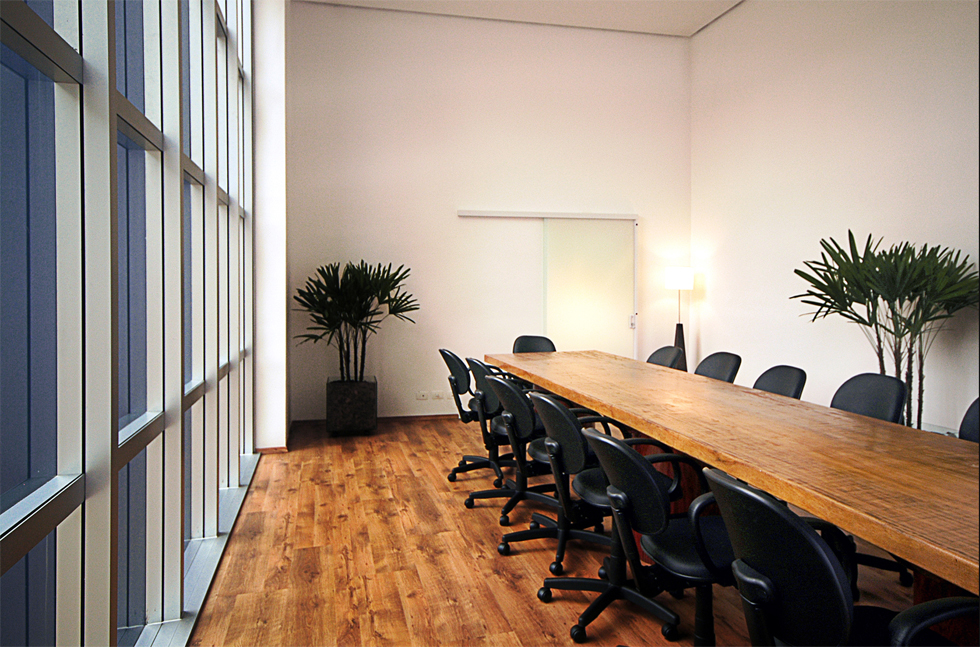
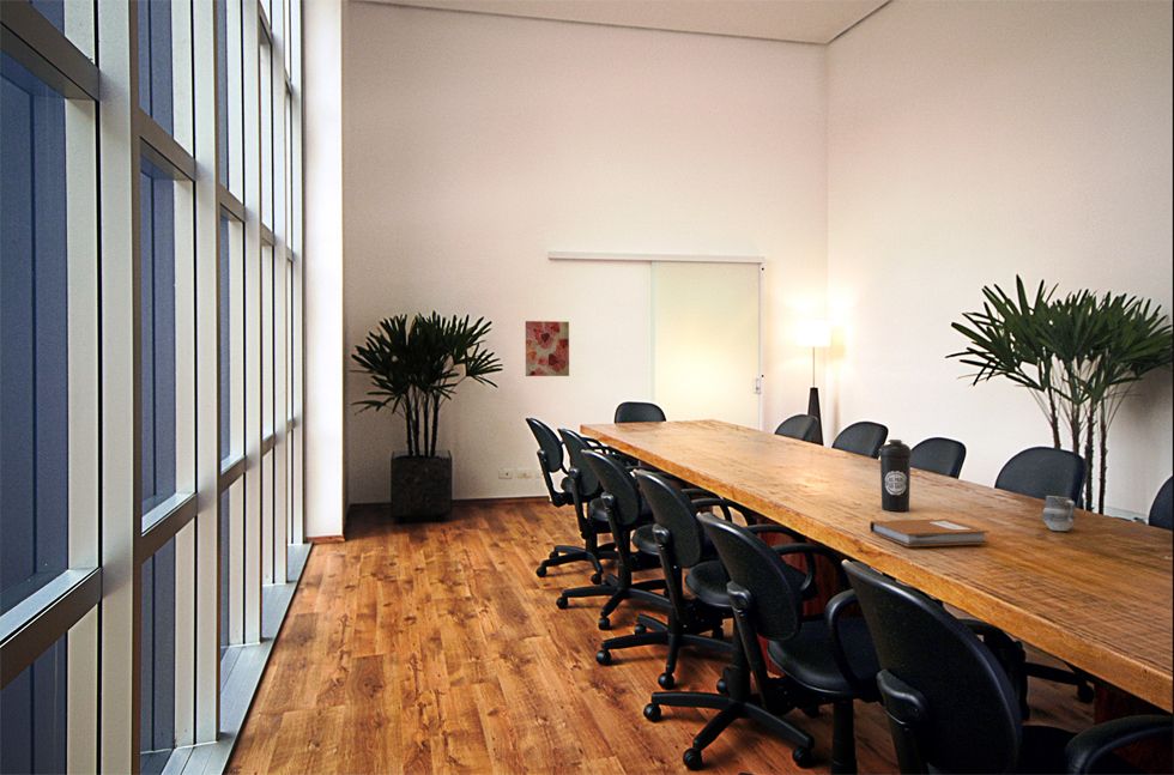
+ water bottle (895, 474)
+ cup (1060, 513)
+ wall art (546, 349)
+ notebook (928, 531)
